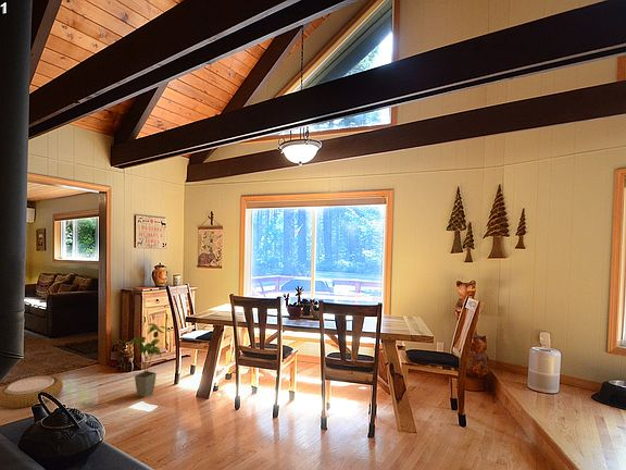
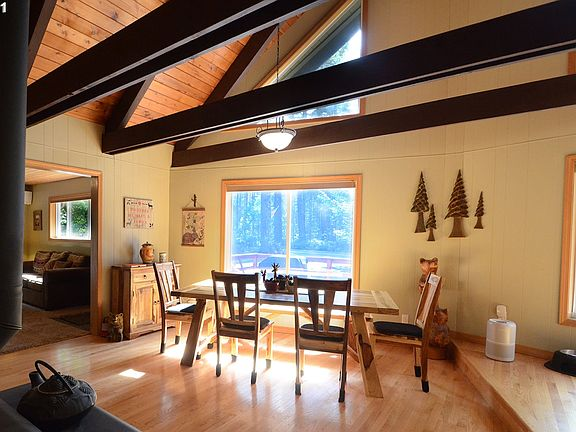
- house plant (150, 358)
- woven basket (30, 389)
